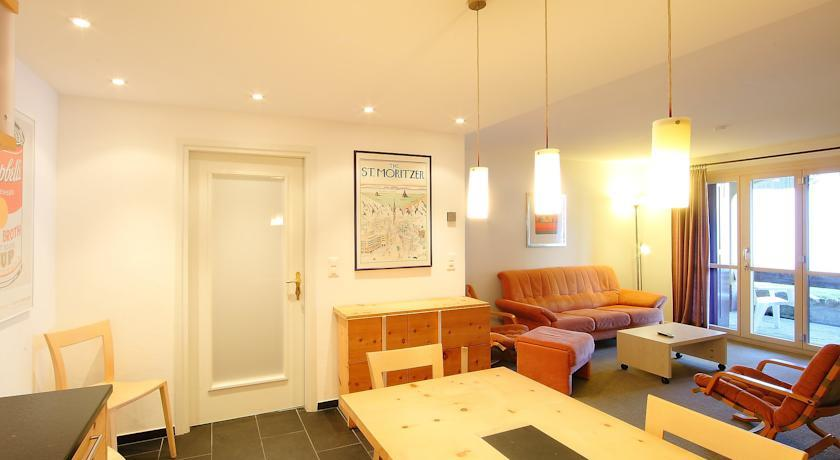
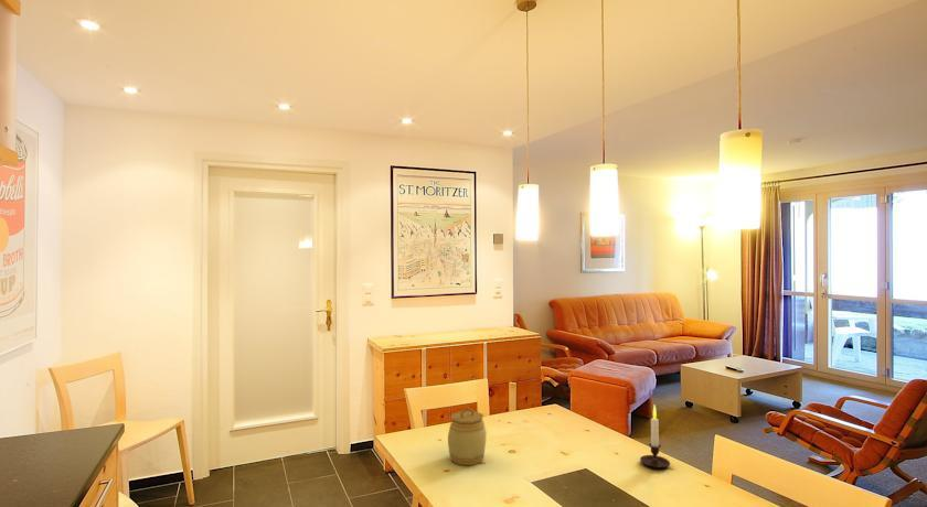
+ jar (467, 432)
+ candle (654, 434)
